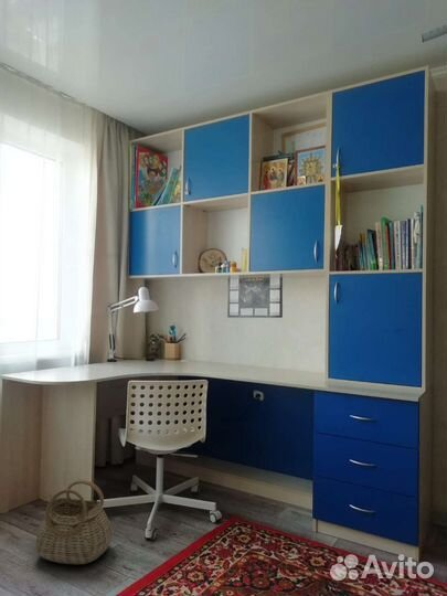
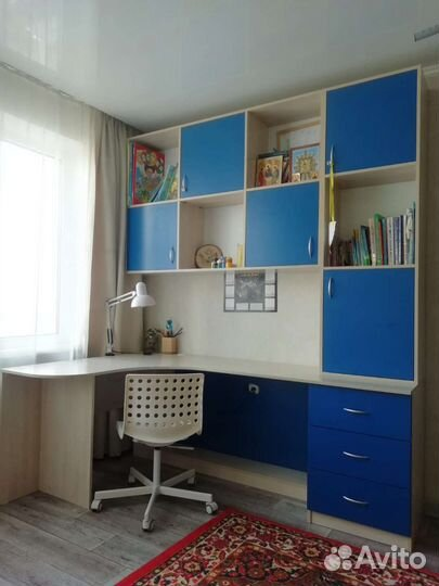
- basket (75, 519)
